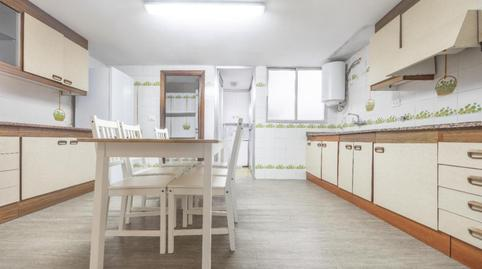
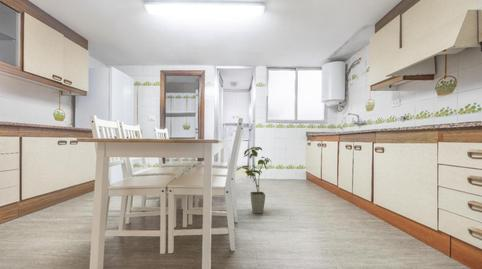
+ house plant (254, 179)
